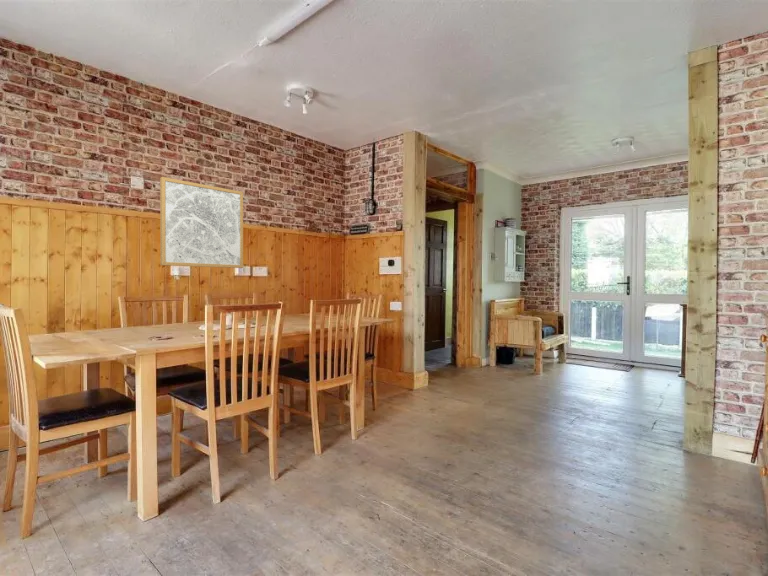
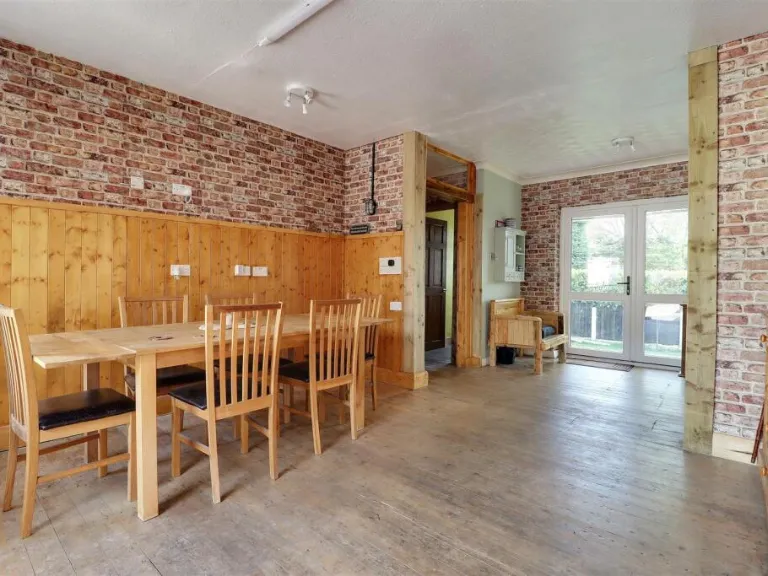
- wall art (204, 226)
